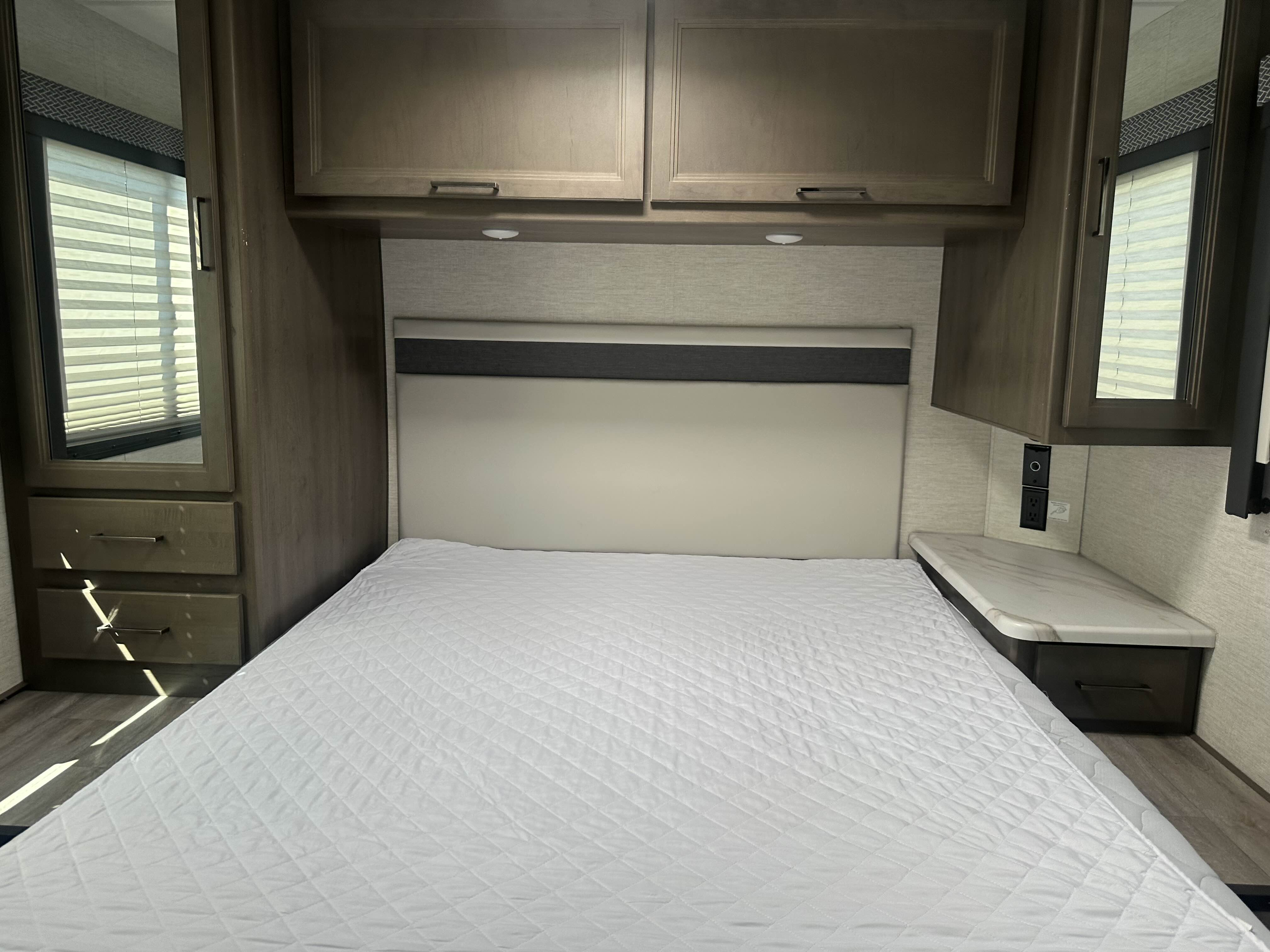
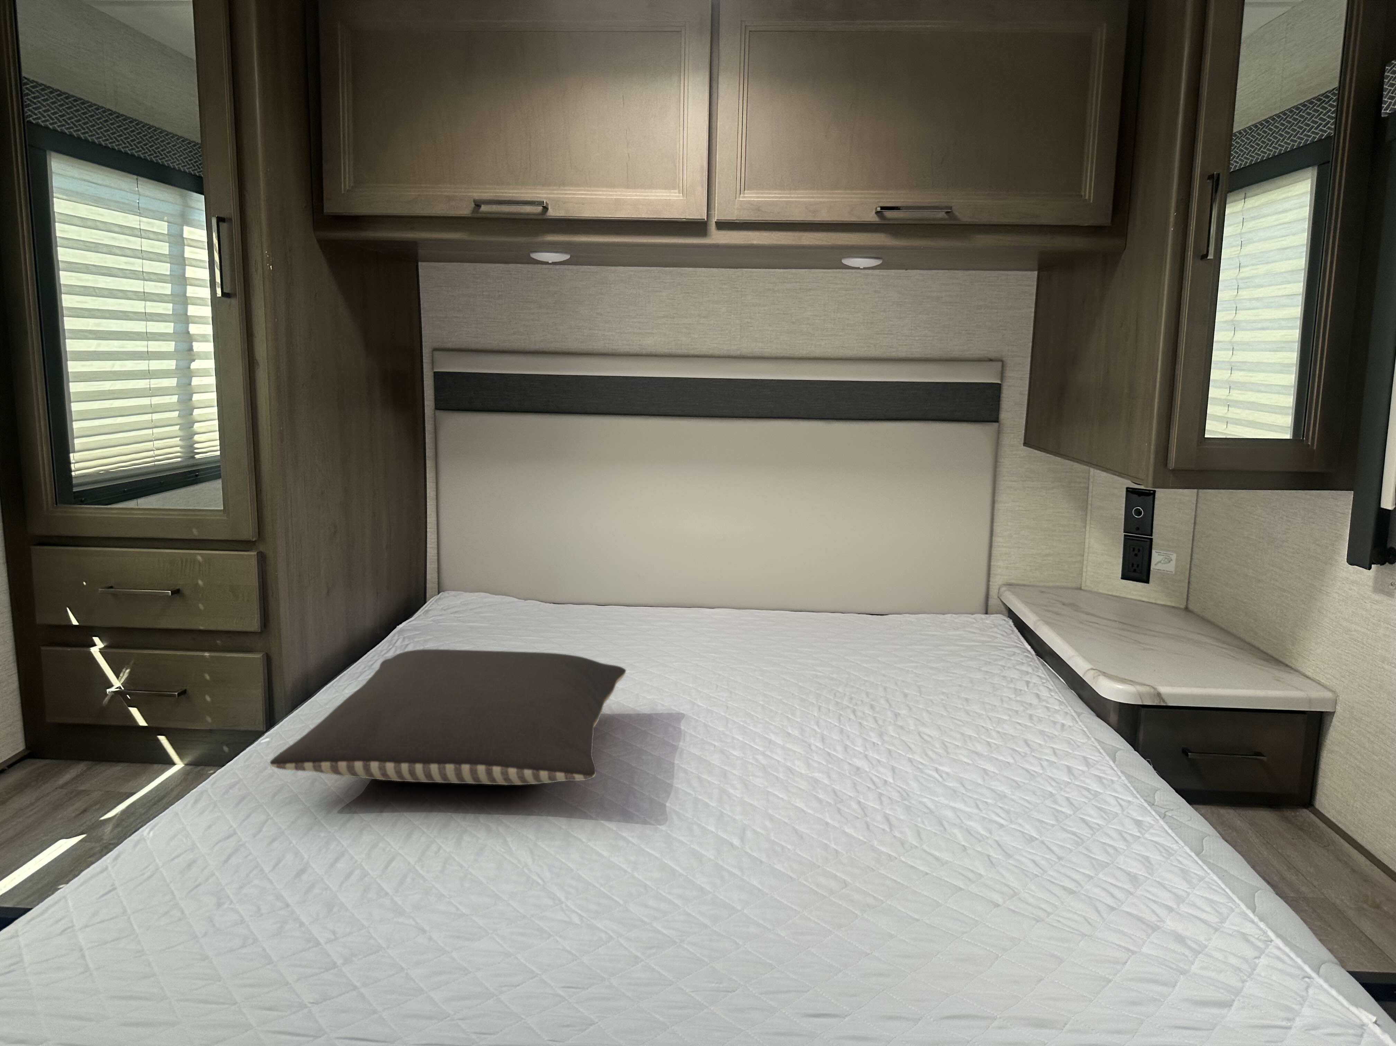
+ pillow (473, 711)
